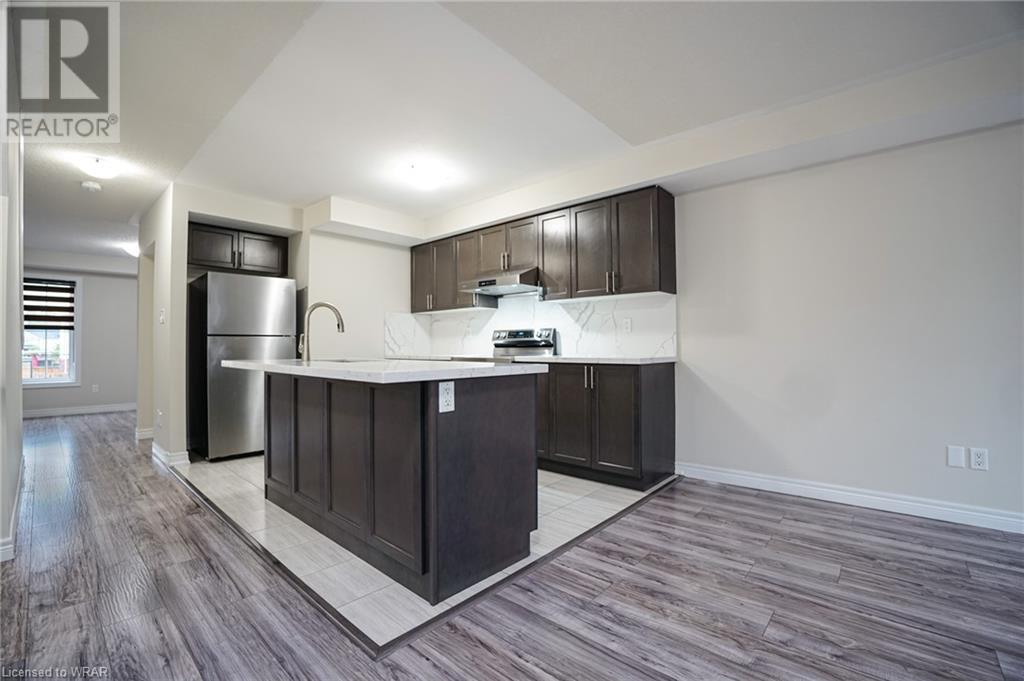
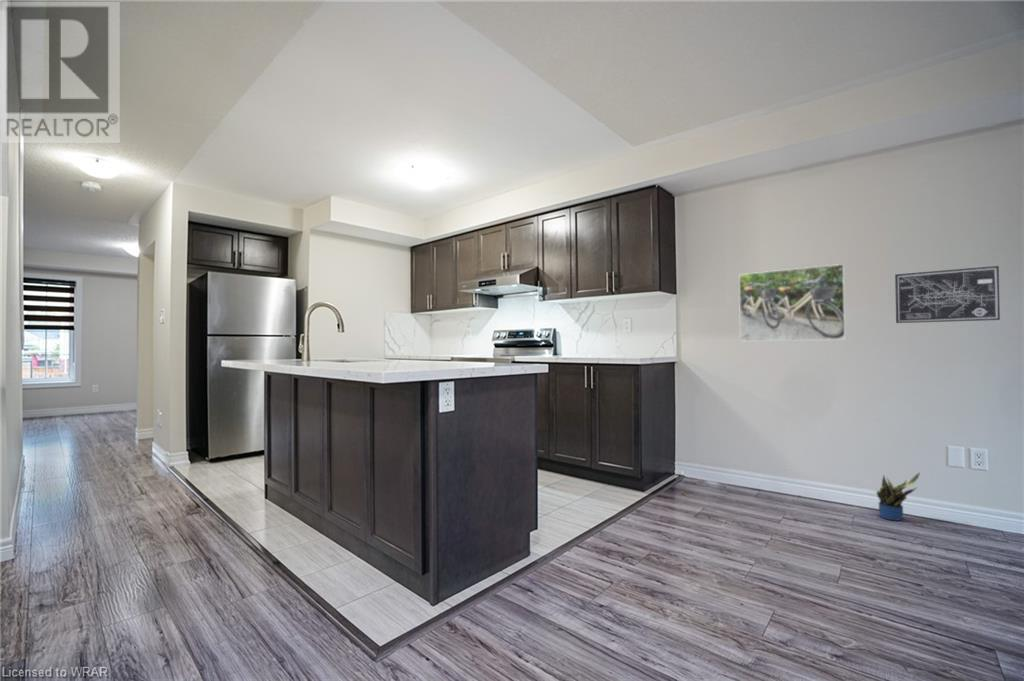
+ potted plant (898, 493)
+ wall art (944, 296)
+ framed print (789, 305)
